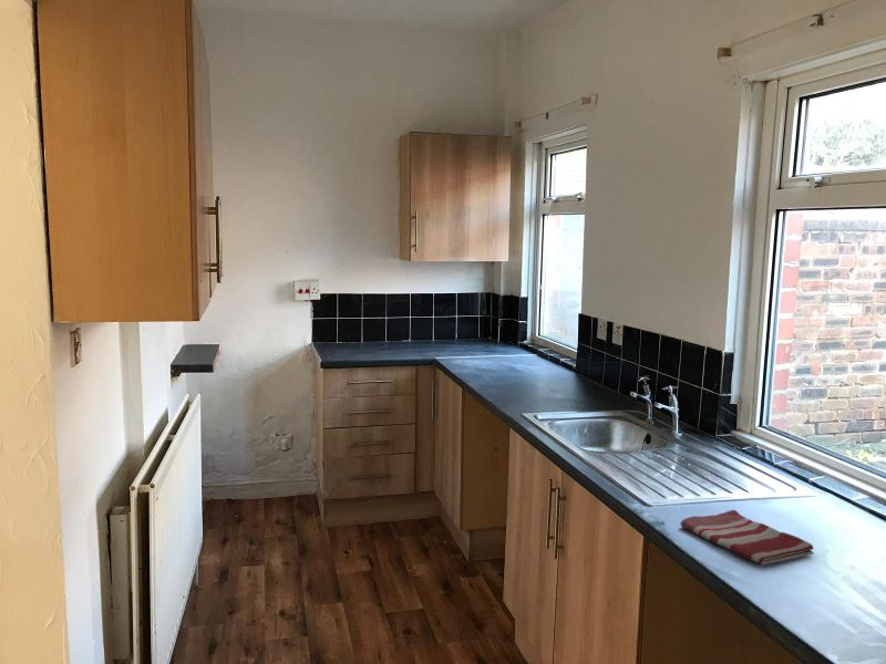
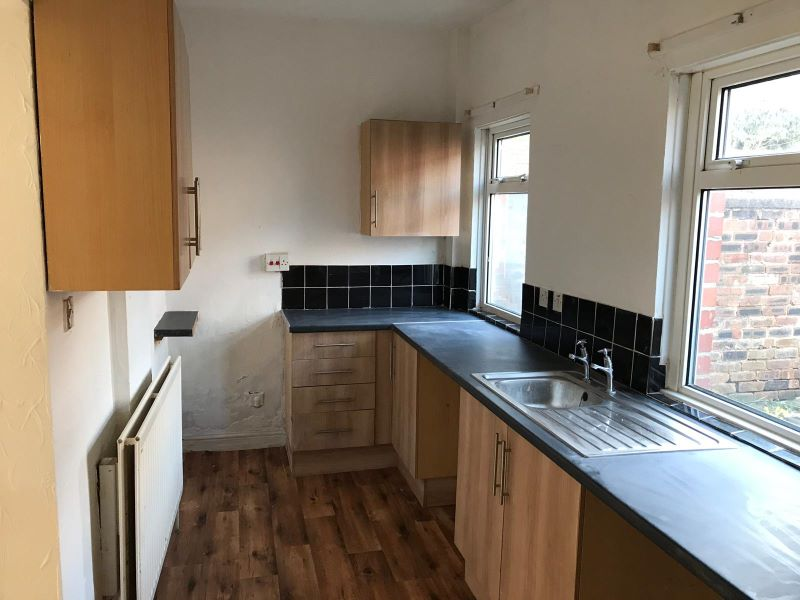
- dish towel (744, 535)
